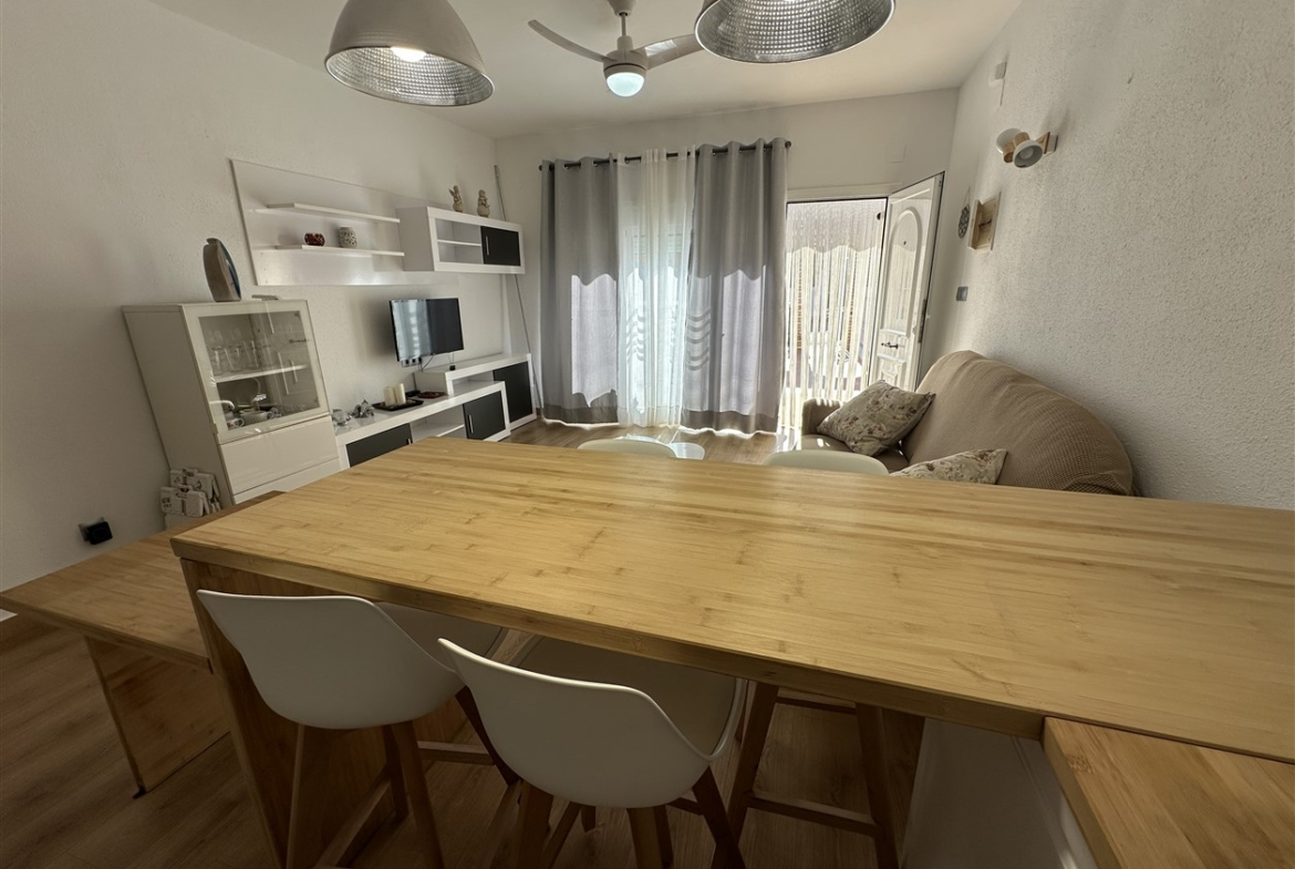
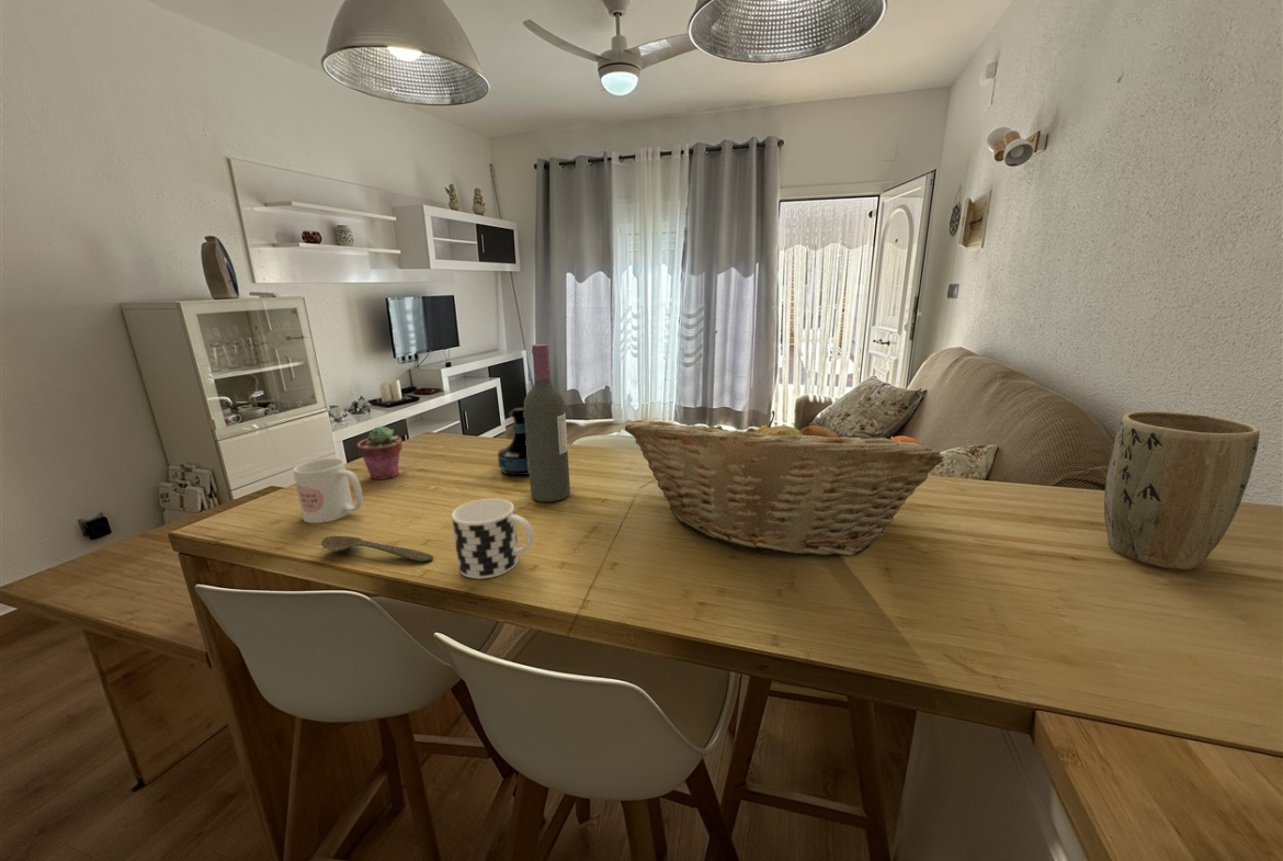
+ spoon (377, 548)
+ wine bottle (545, 422)
+ plant pot (1169, 489)
+ tequila bottle (522, 439)
+ fruit basket (769, 464)
+ mug (332, 489)
+ cup (495, 537)
+ potted succulent (381, 451)
